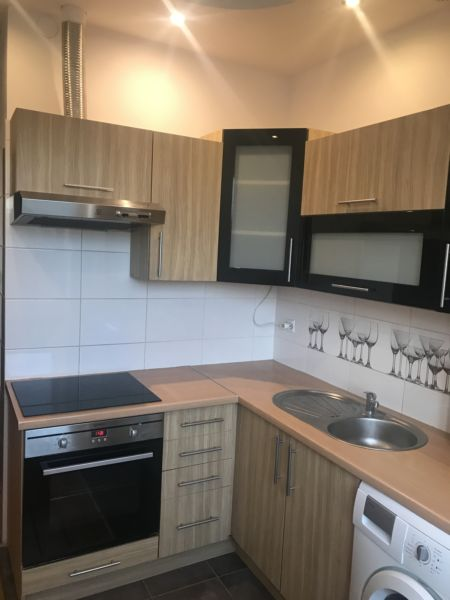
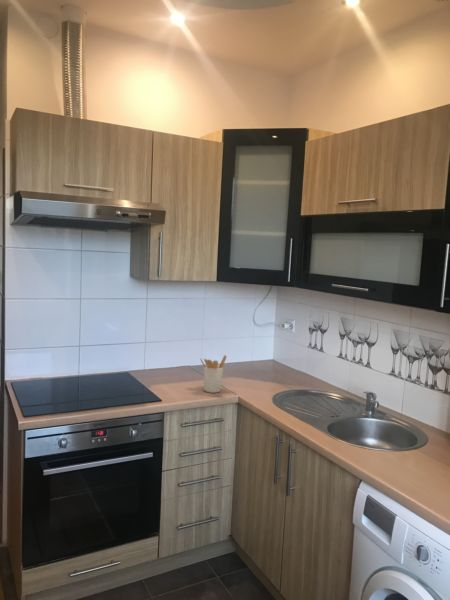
+ utensil holder (212, 373)
